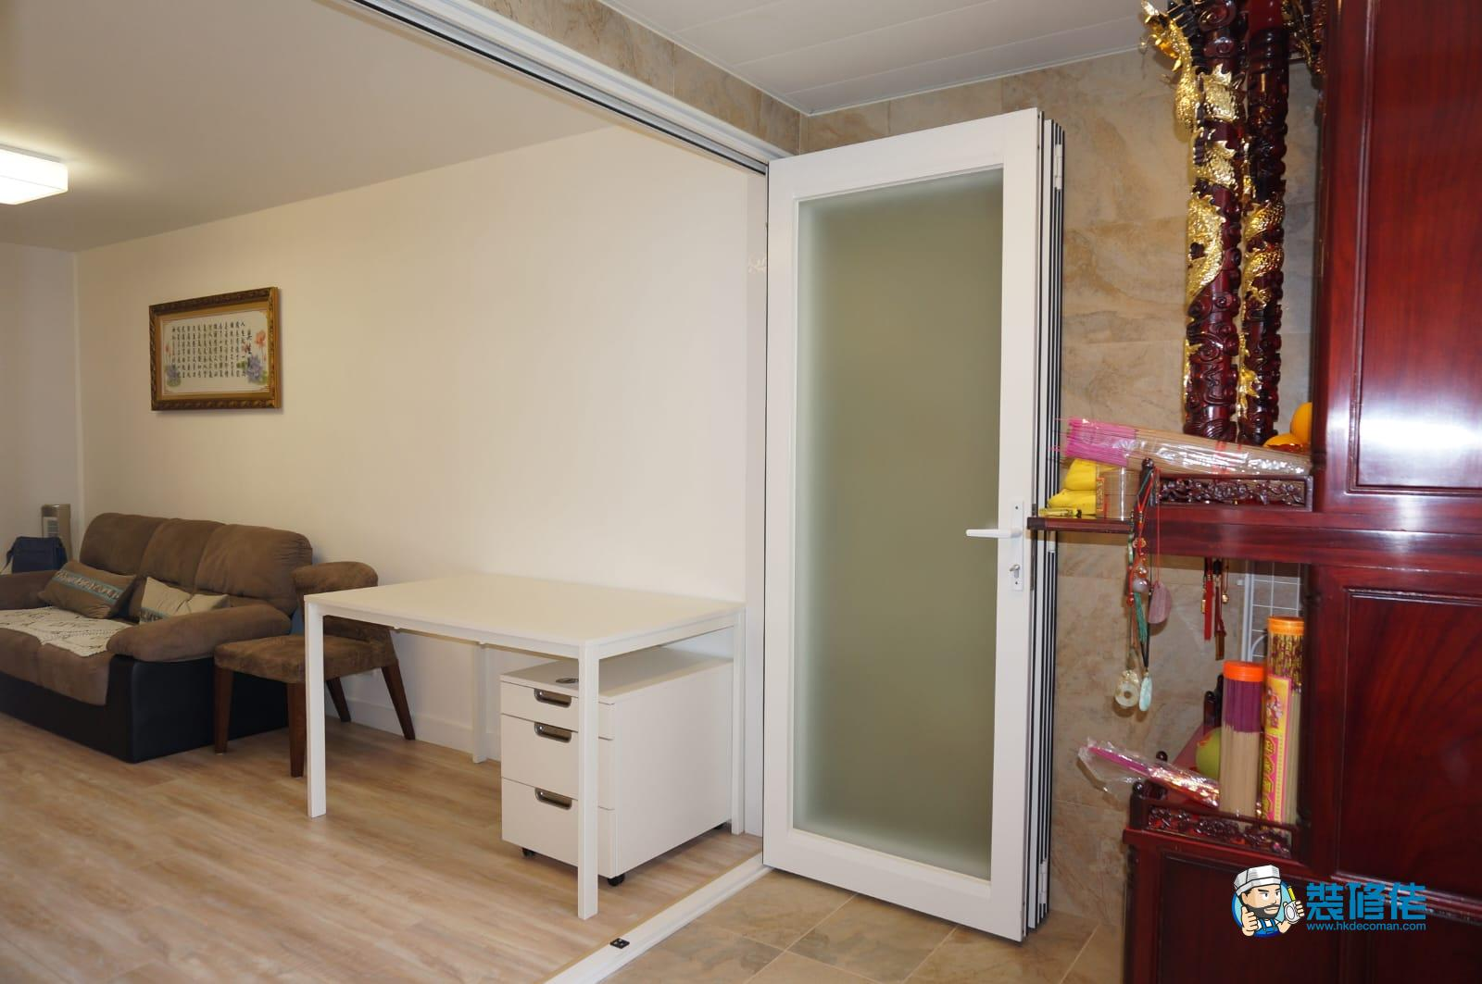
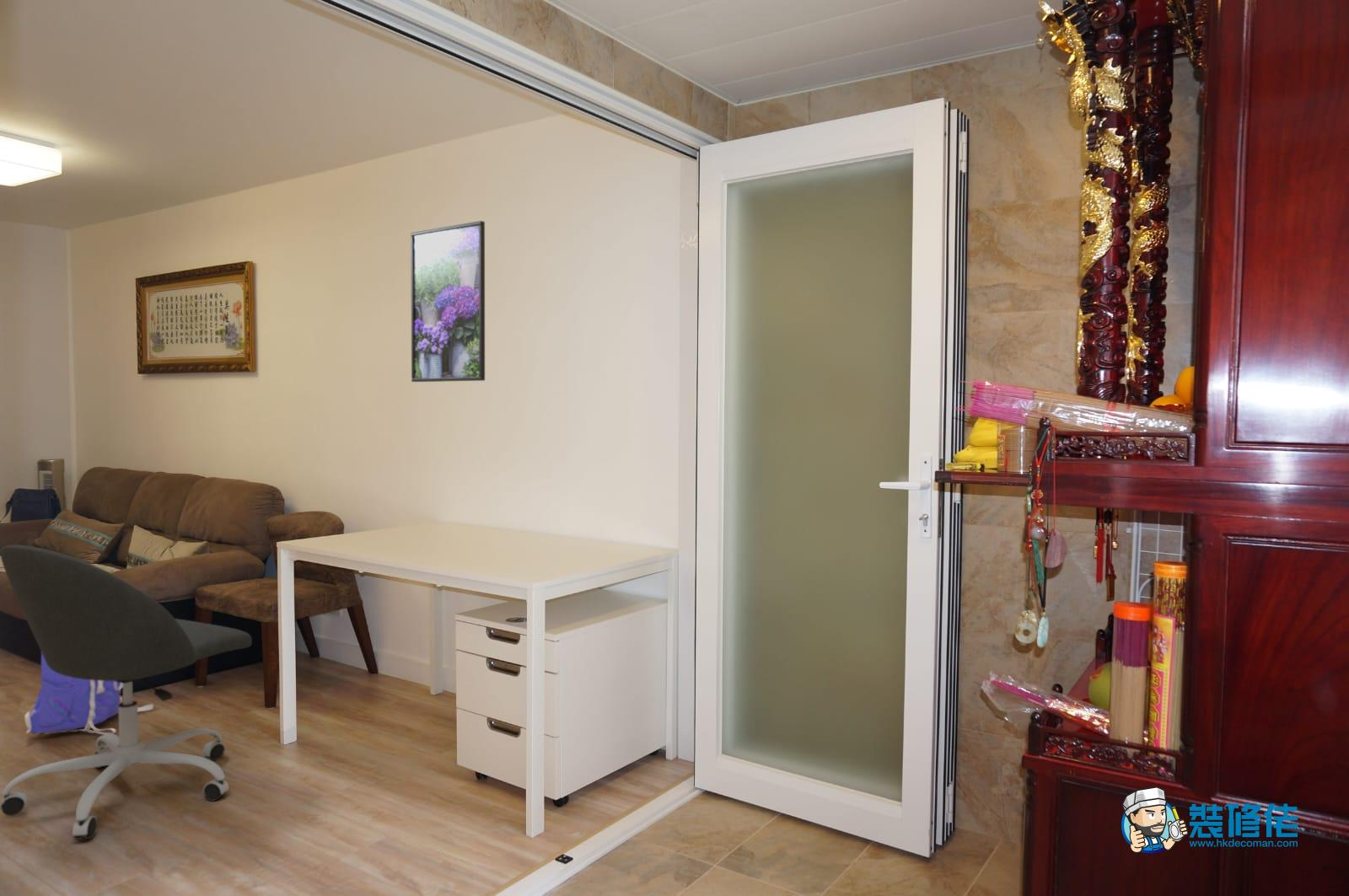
+ office chair (131, 663)
+ backpack (88, 679)
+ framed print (446, 304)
